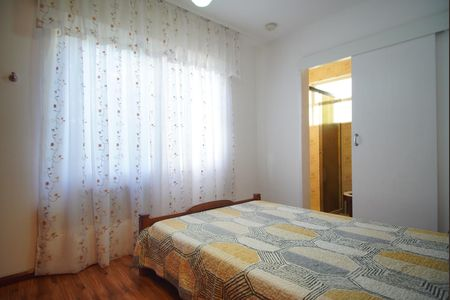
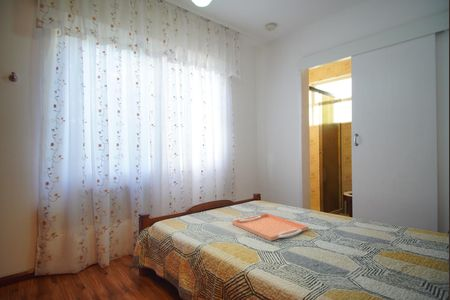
+ serving tray (268, 225)
